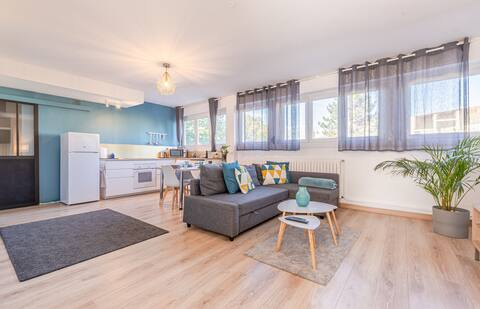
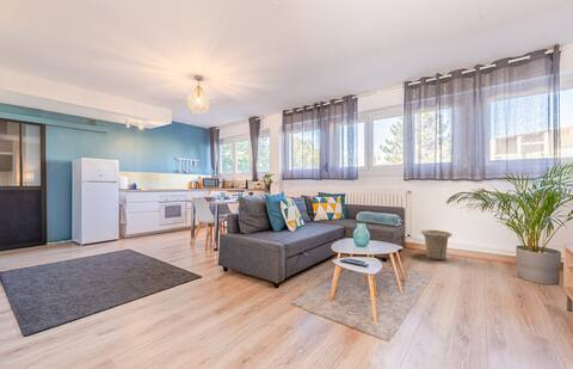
+ basket (436, 245)
